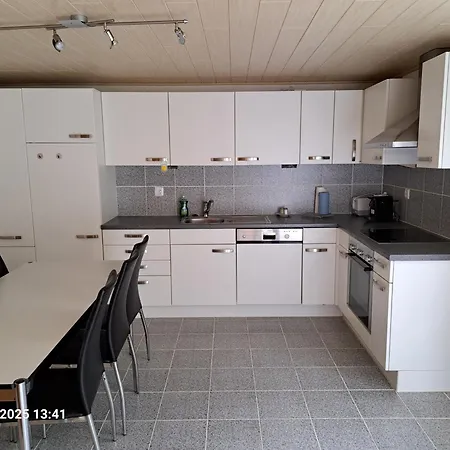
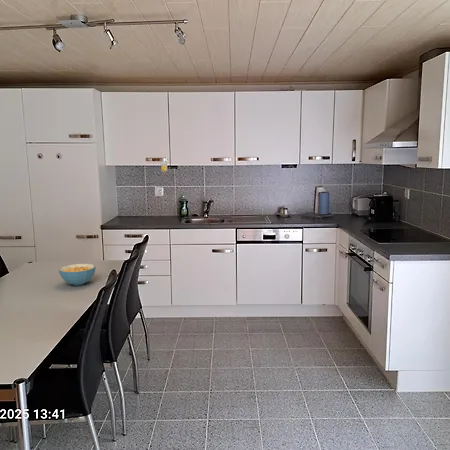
+ cereal bowl (77, 275)
